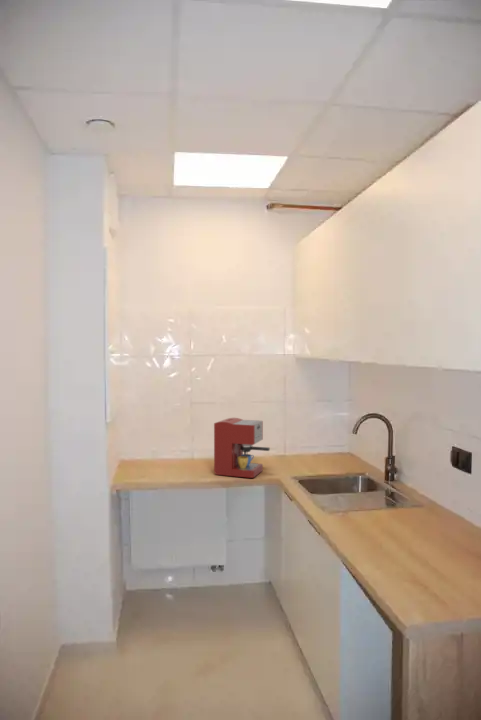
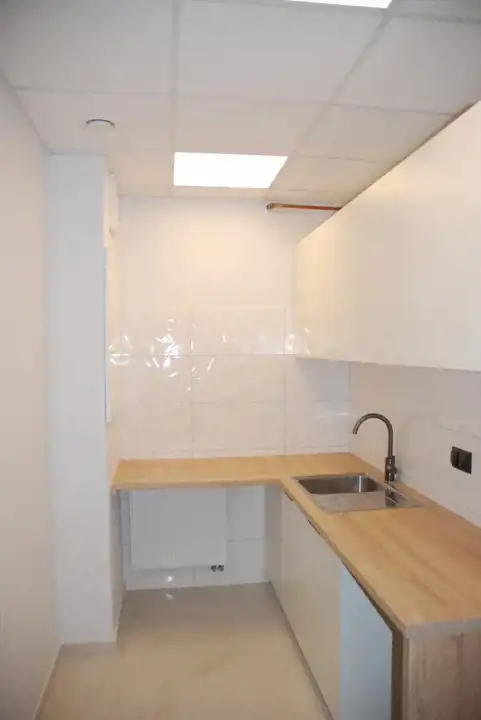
- coffee maker (238, 446)
